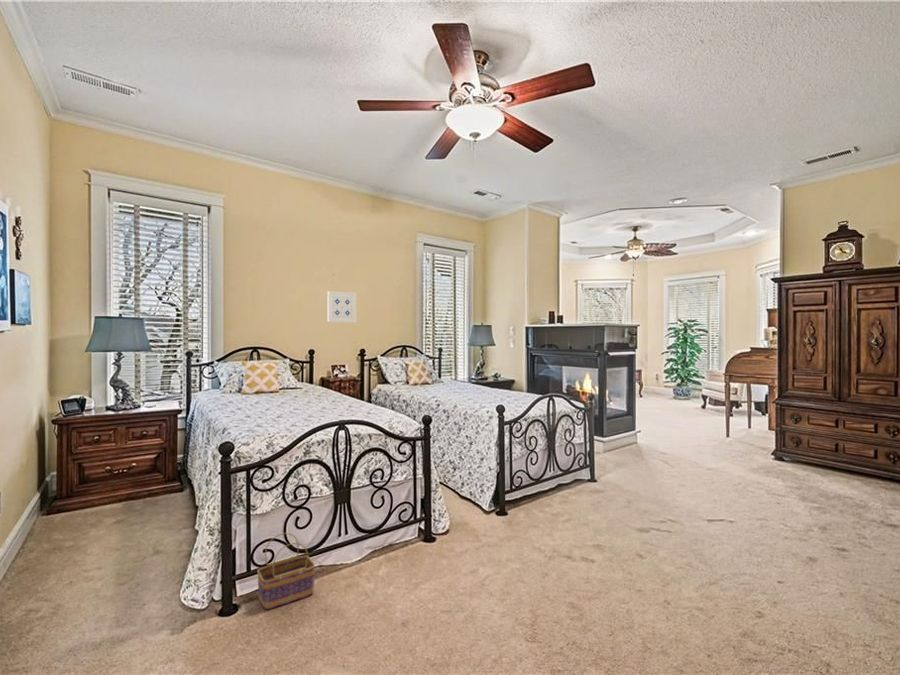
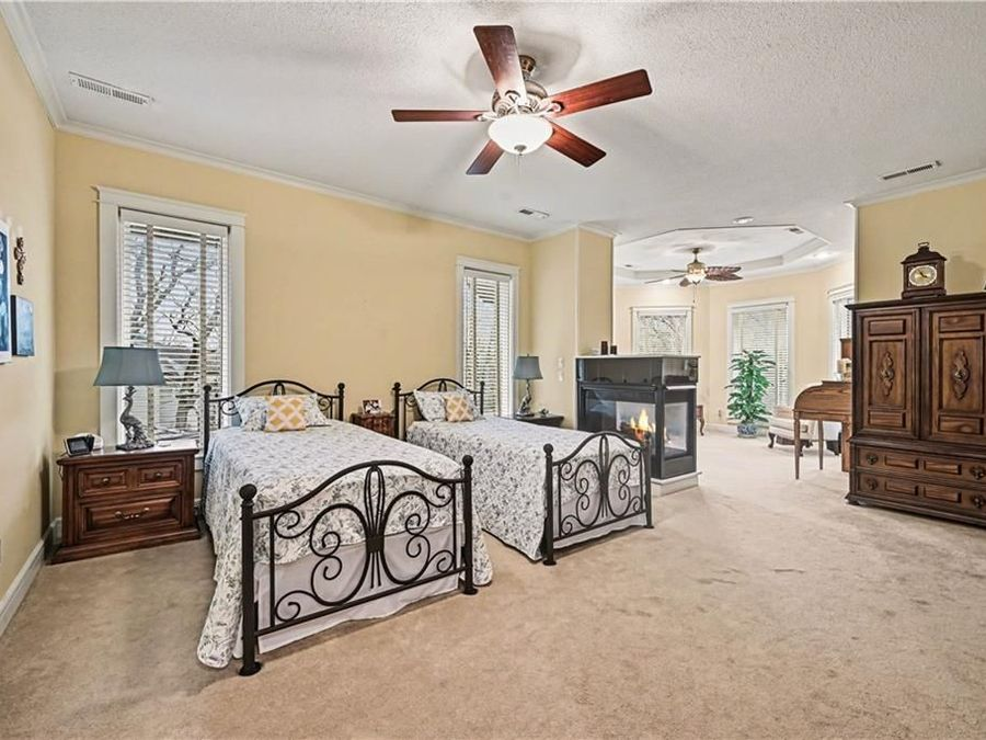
- wall art (342, 307)
- basket (286, 567)
